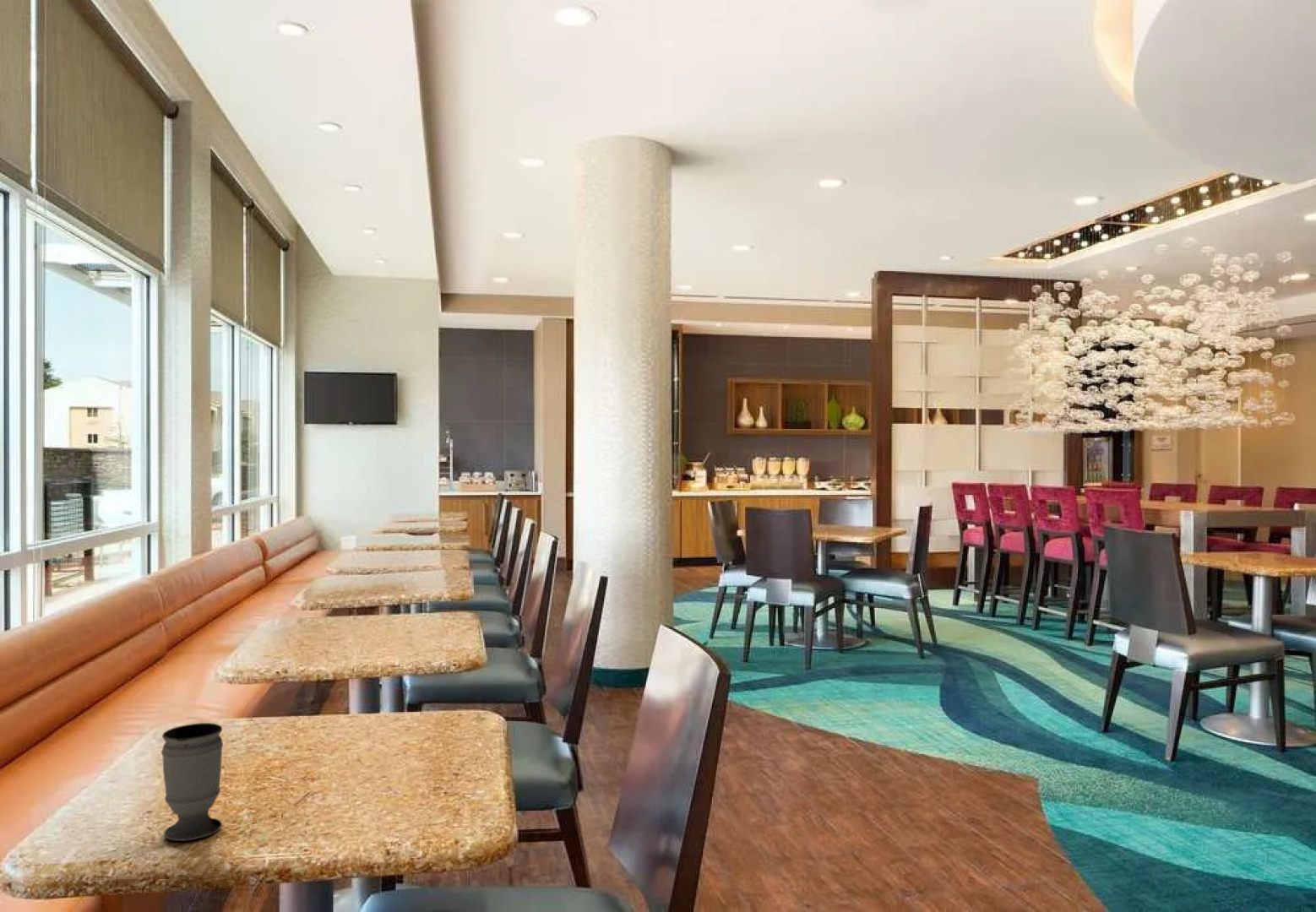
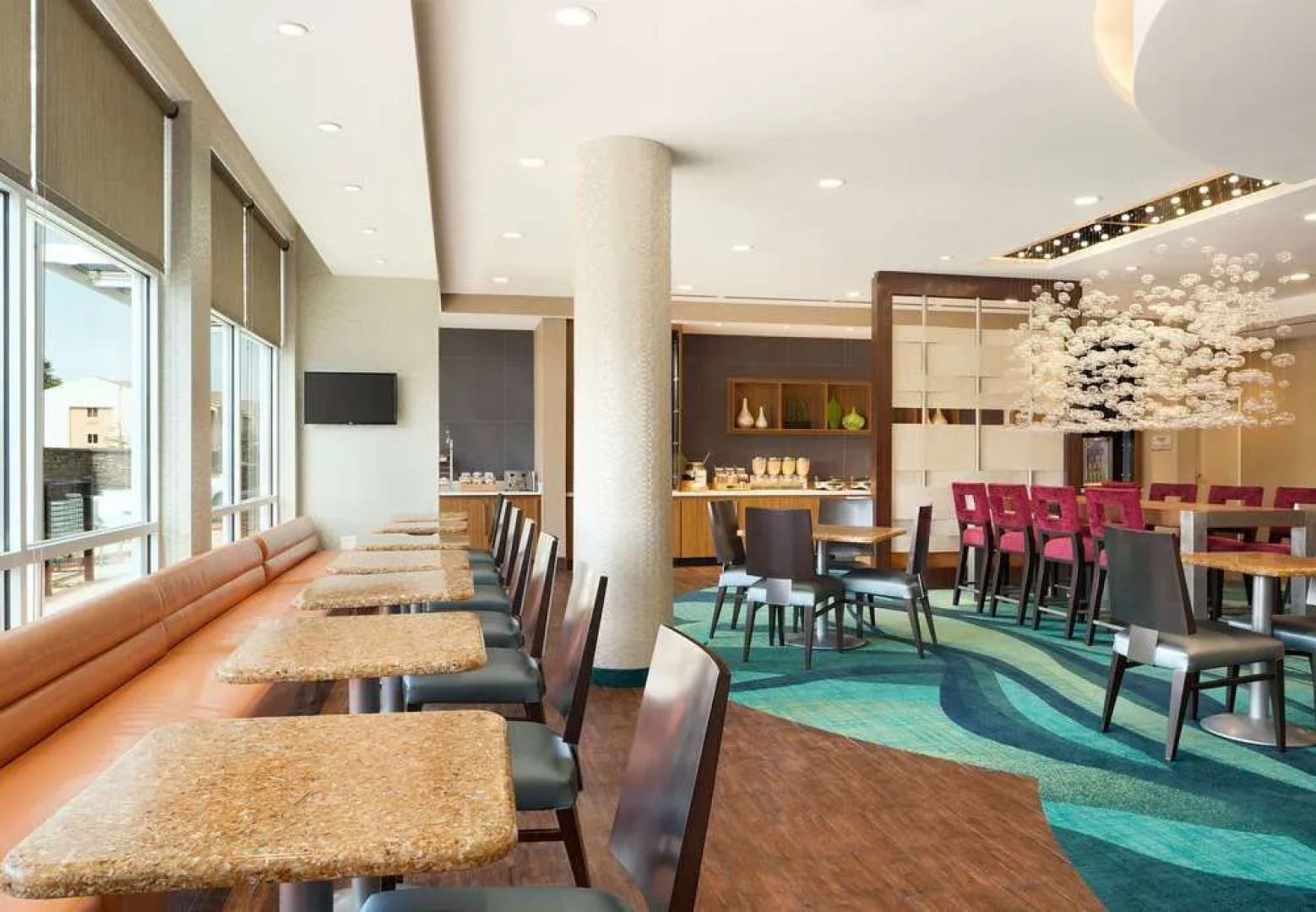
- cup (193, 780)
